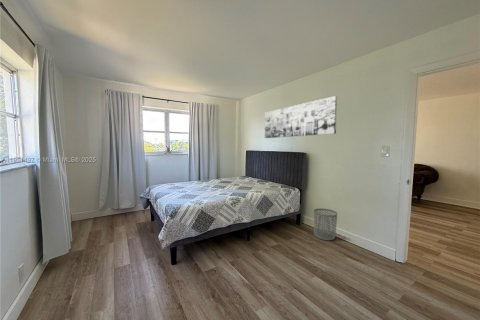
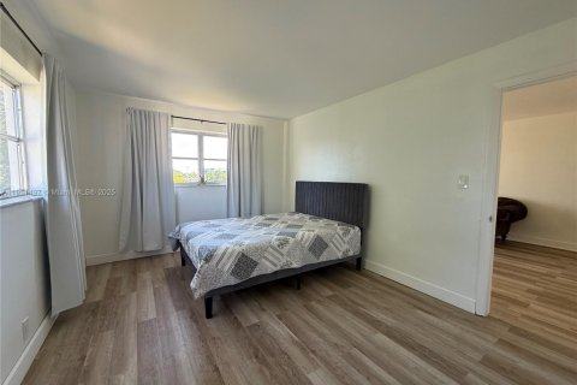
- waste bin (324, 224)
- wall art (293, 121)
